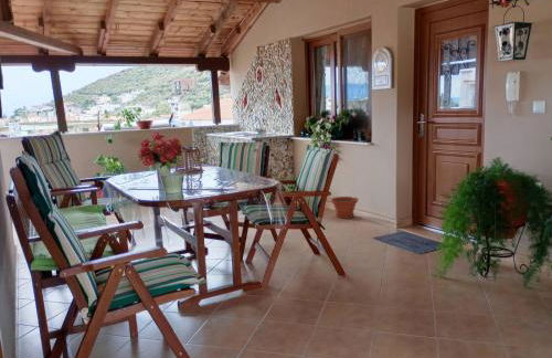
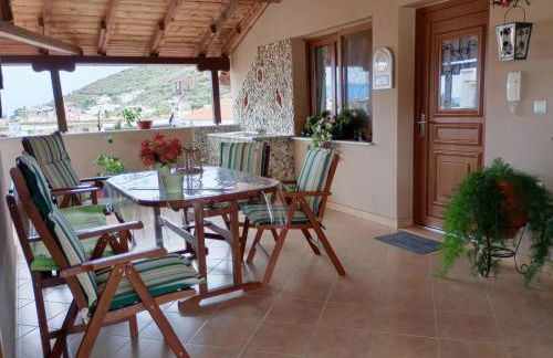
- plant pot (344, 208)
